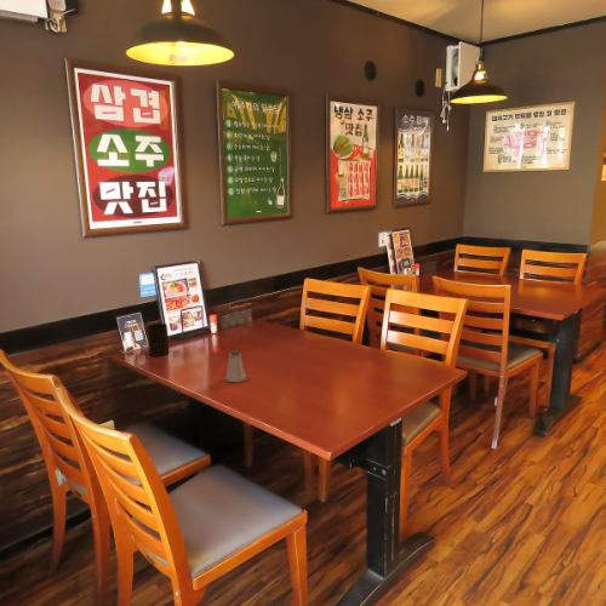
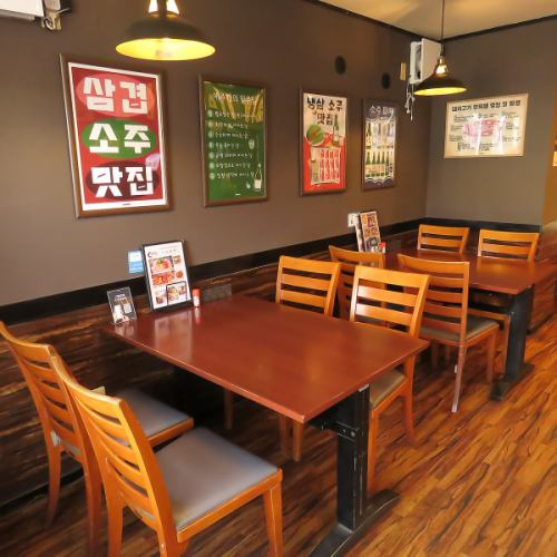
- saltshaker (235, 365)
- cup (158, 338)
